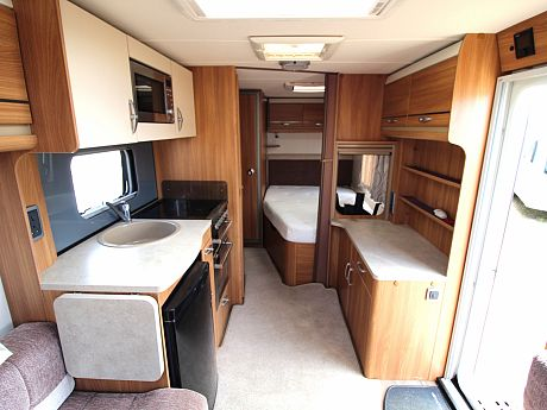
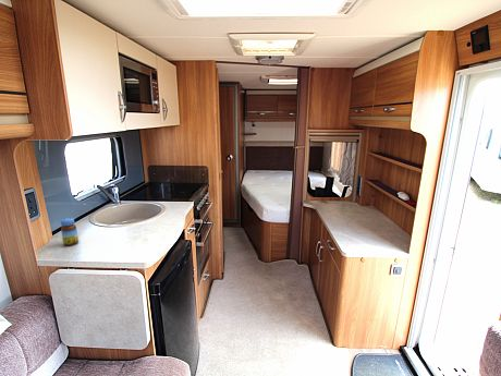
+ jar (69, 231)
